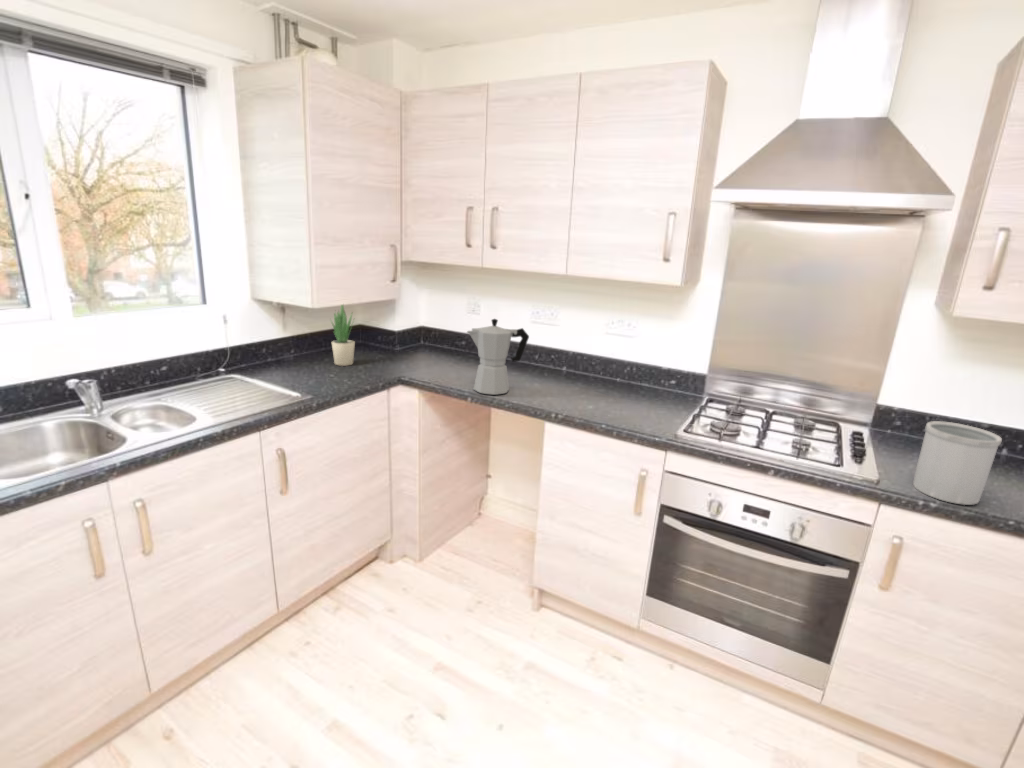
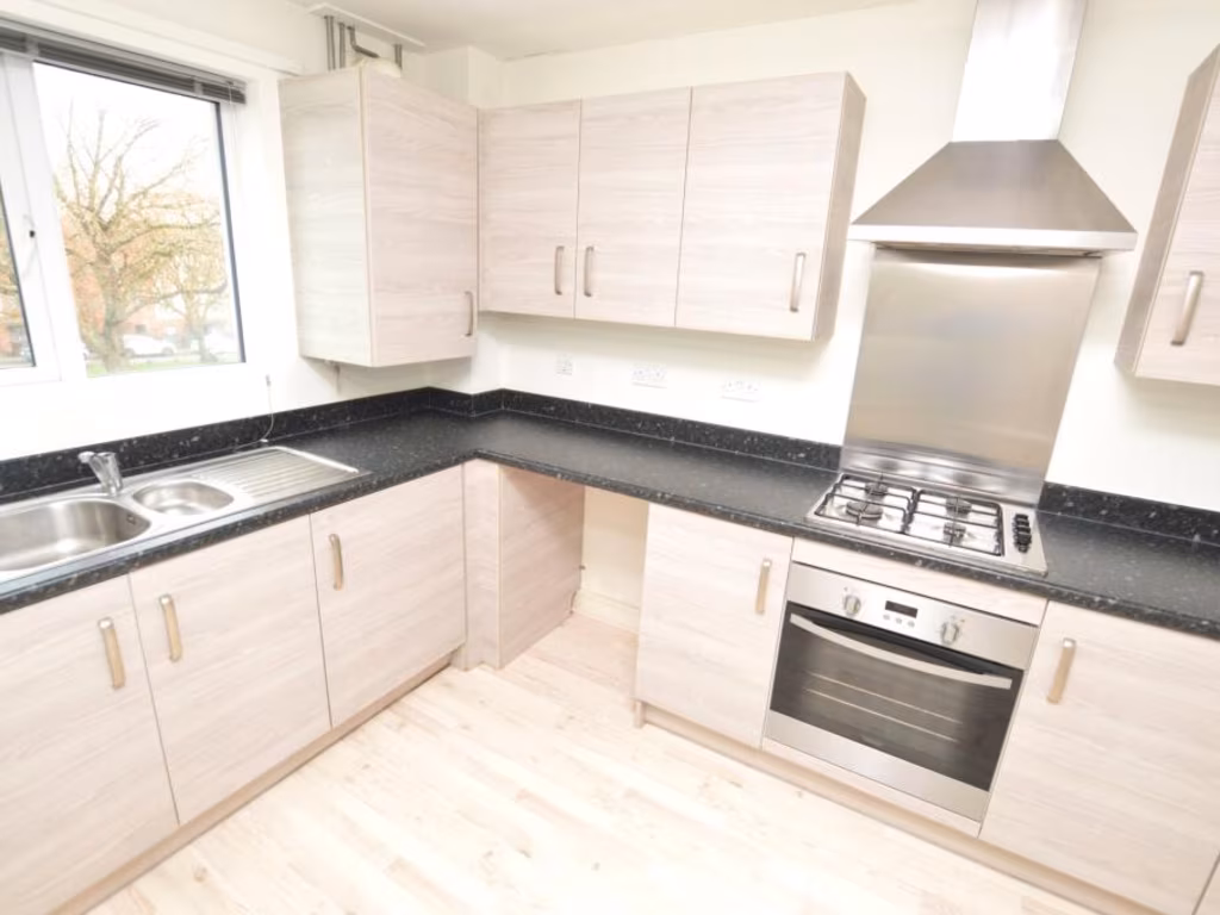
- potted plant (341, 332)
- moka pot (497, 355)
- utensil holder (953, 462)
